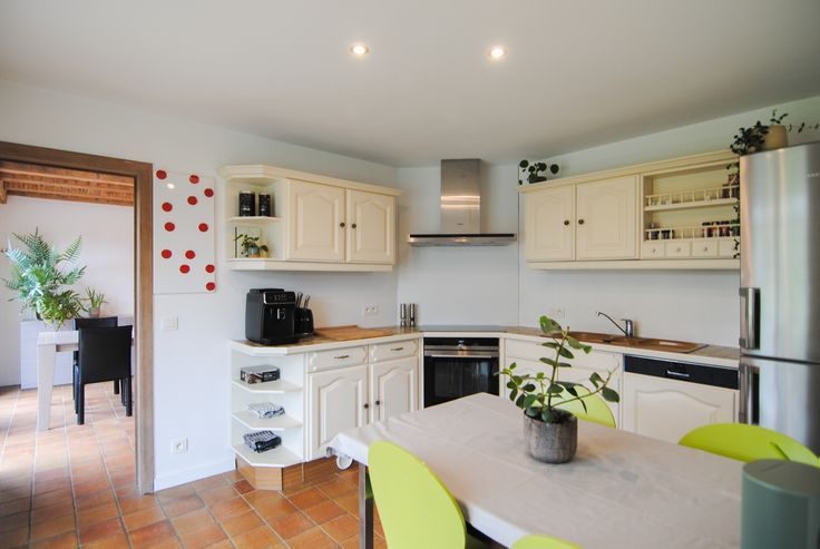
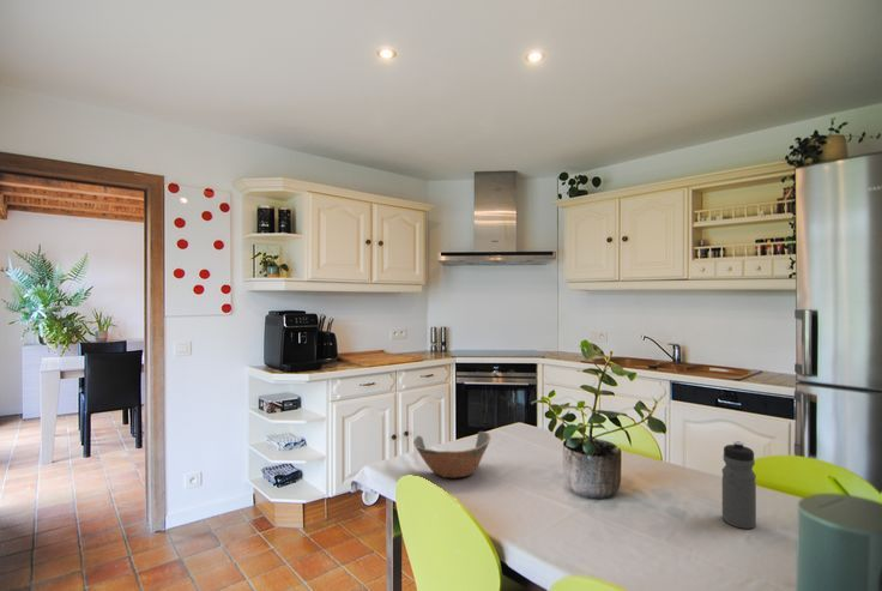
+ water bottle (738, 482)
+ bowl (452, 454)
